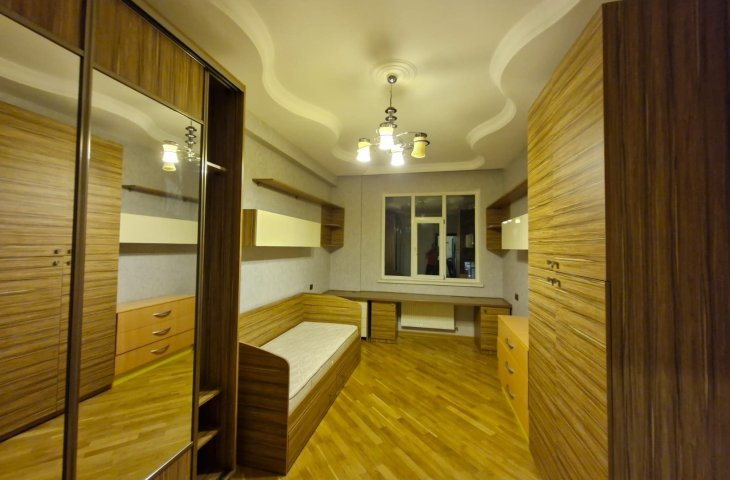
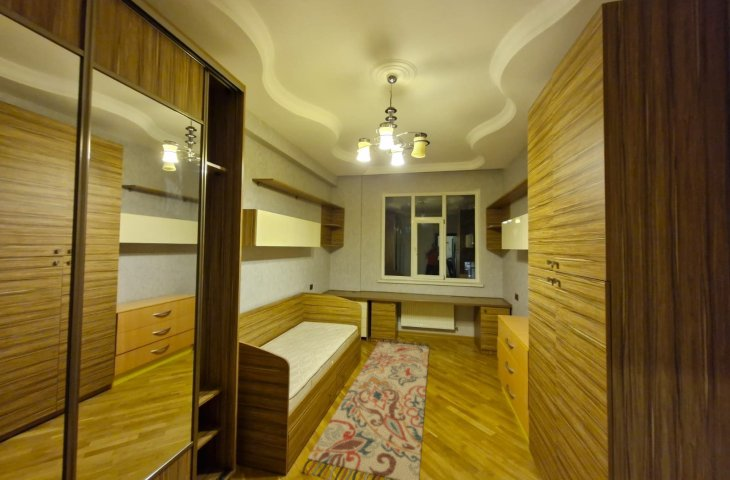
+ rug (390, 382)
